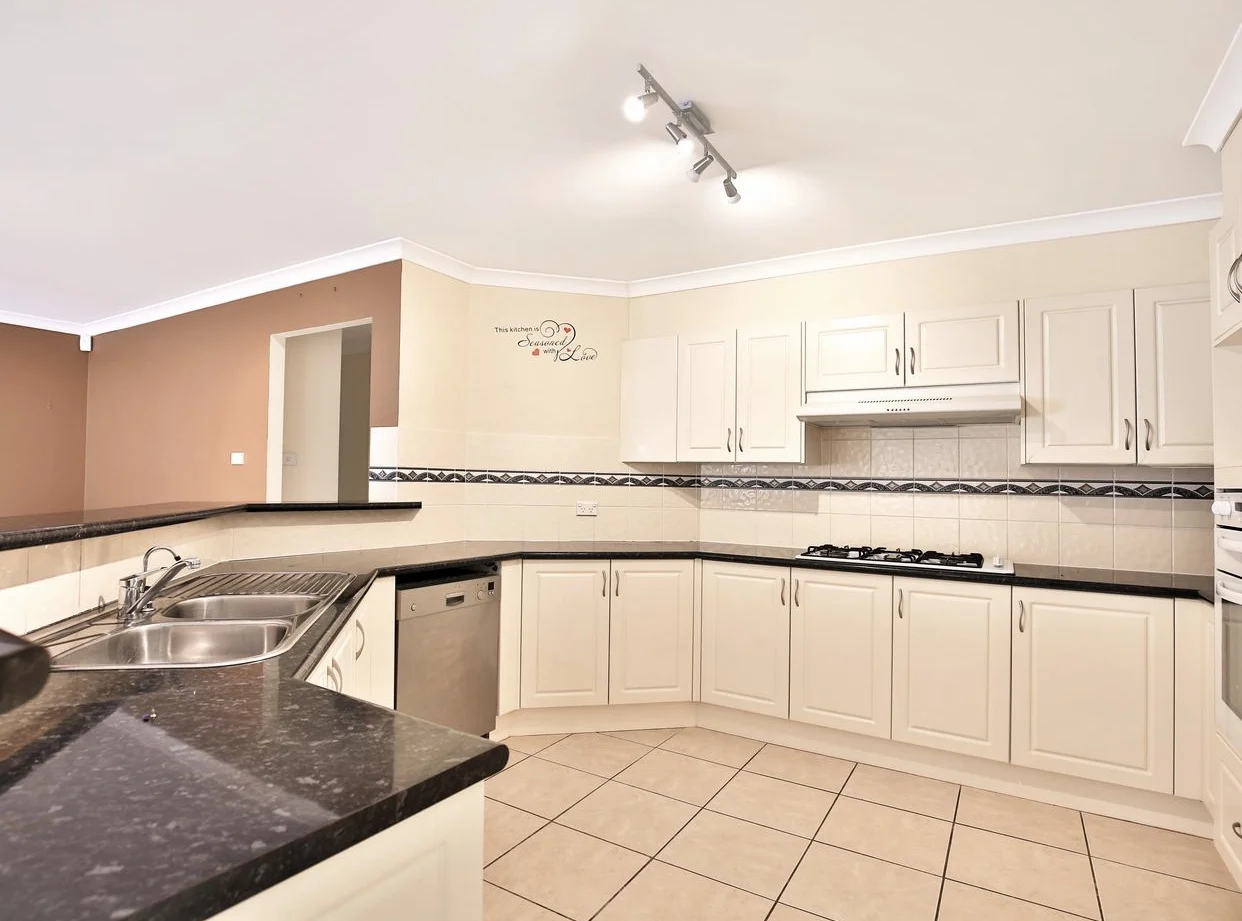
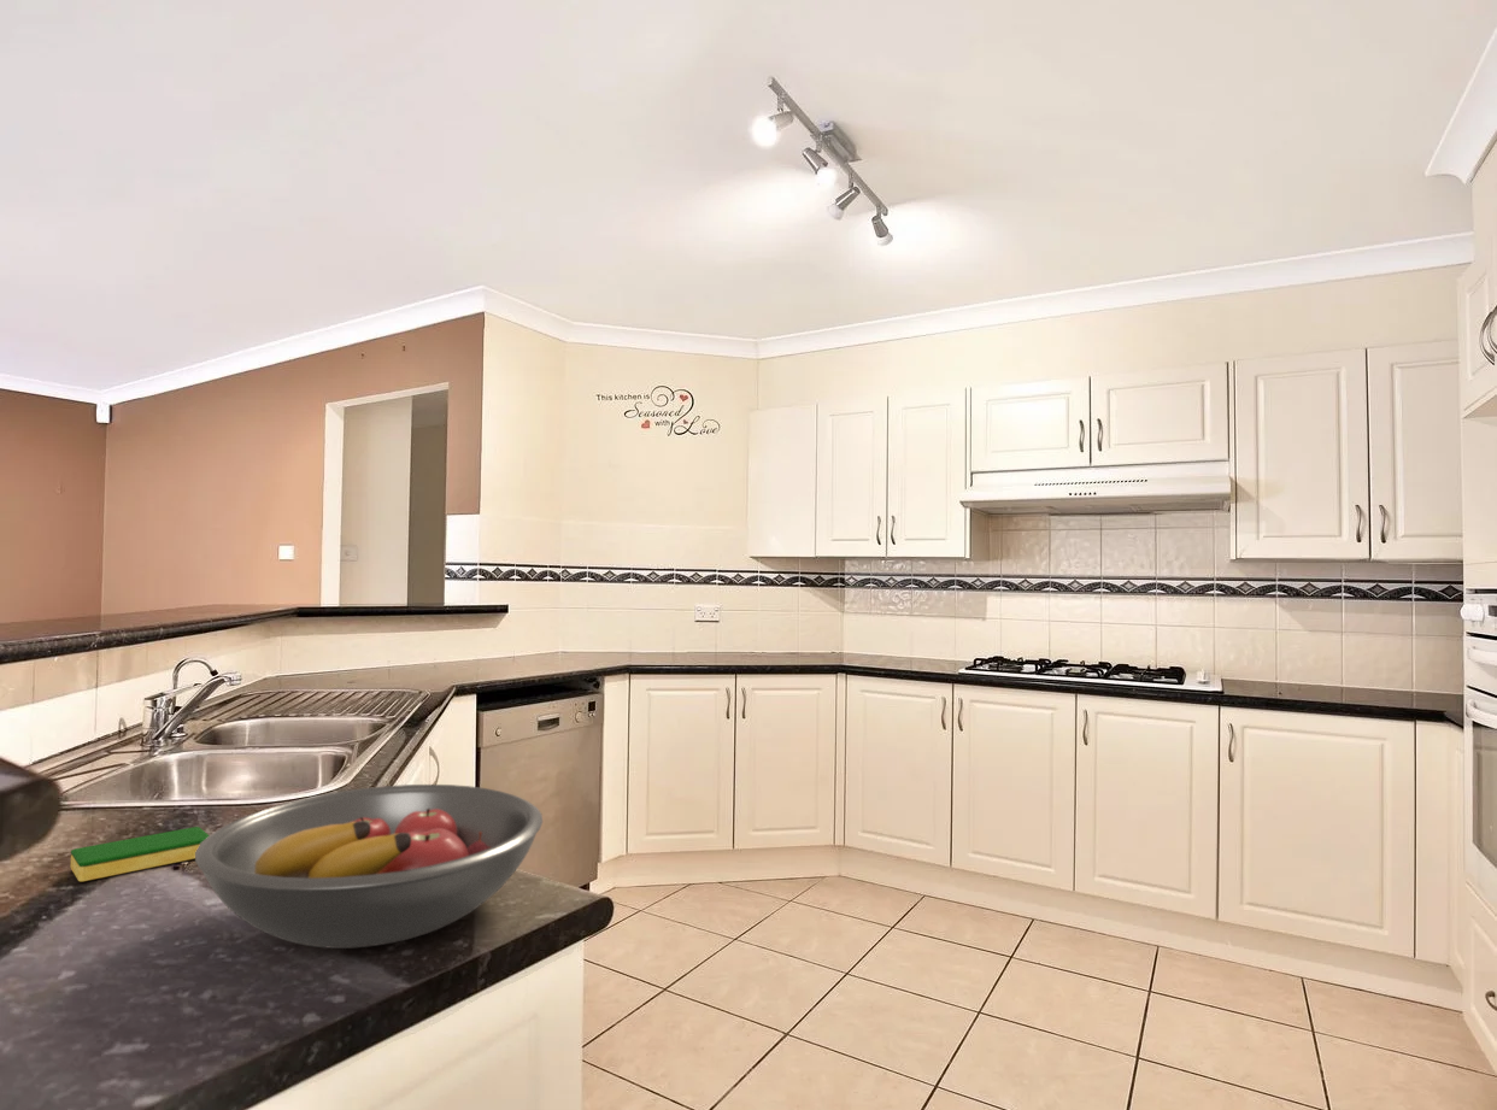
+ fruit bowl (381, 857)
+ dish sponge (142, 852)
